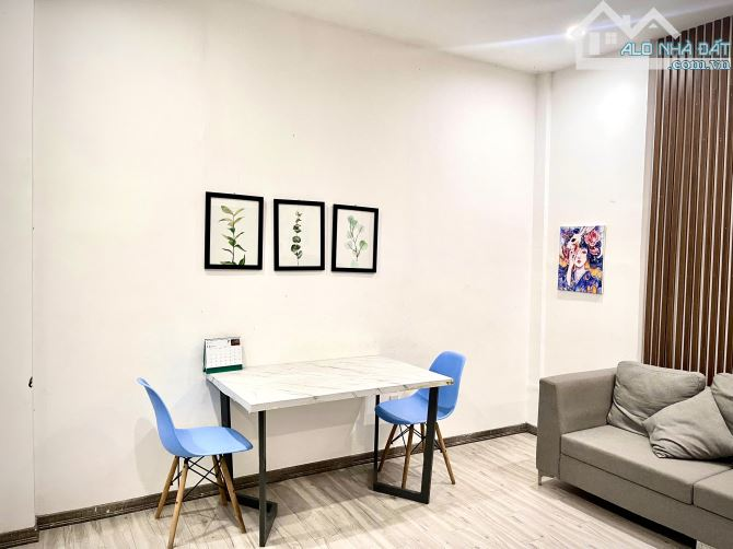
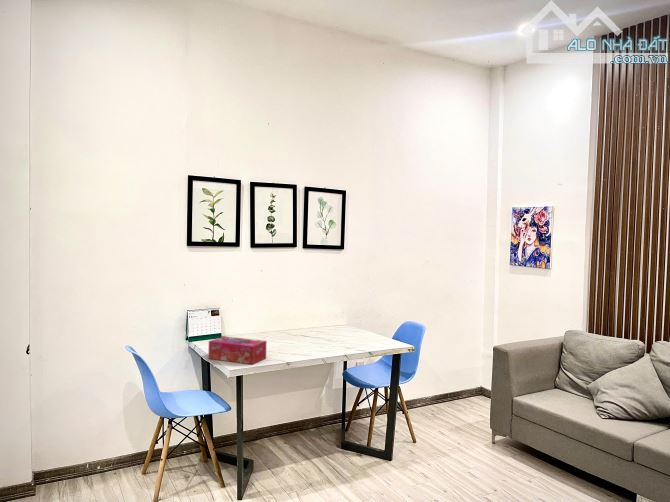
+ tissue box (237, 349)
